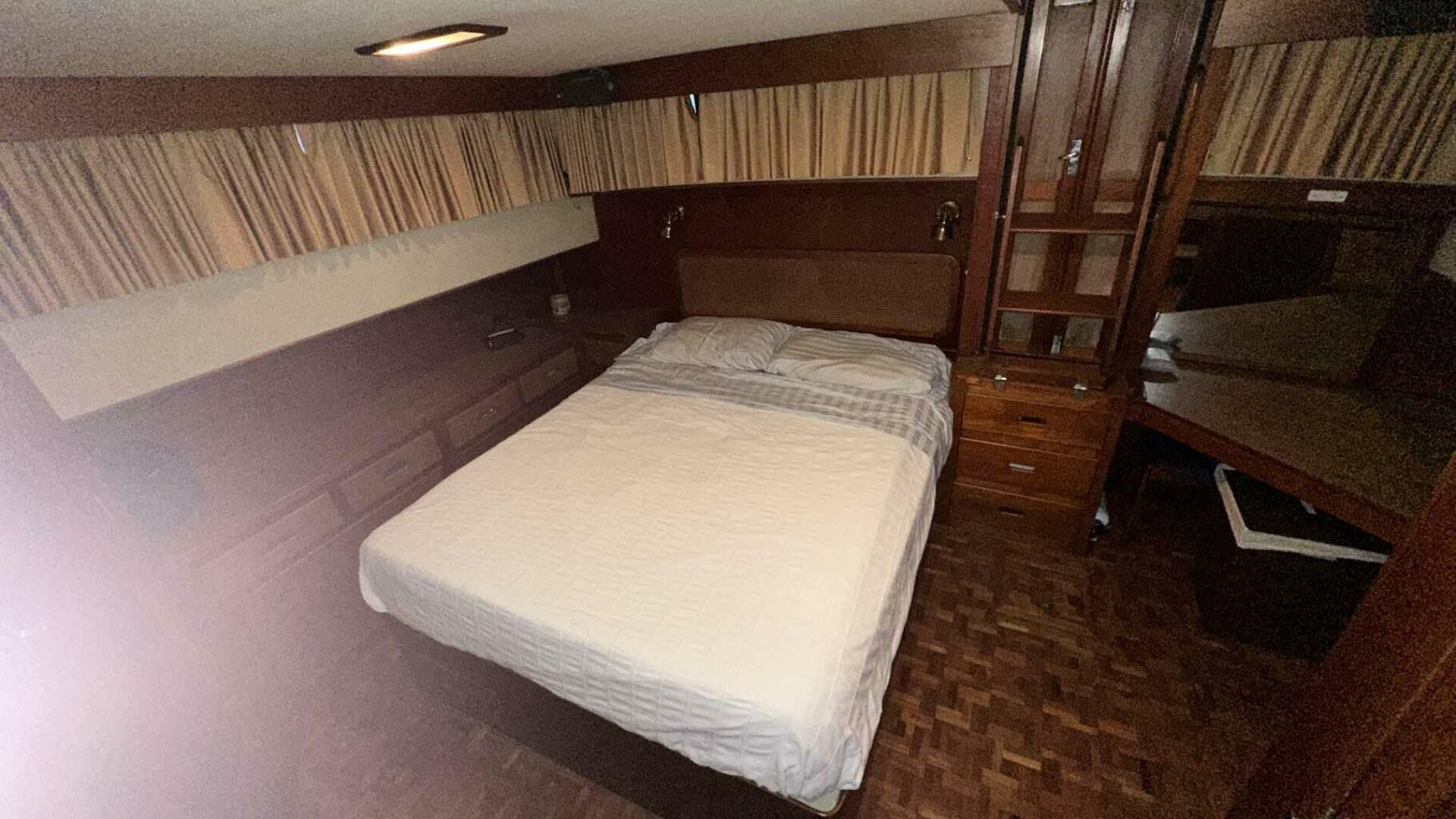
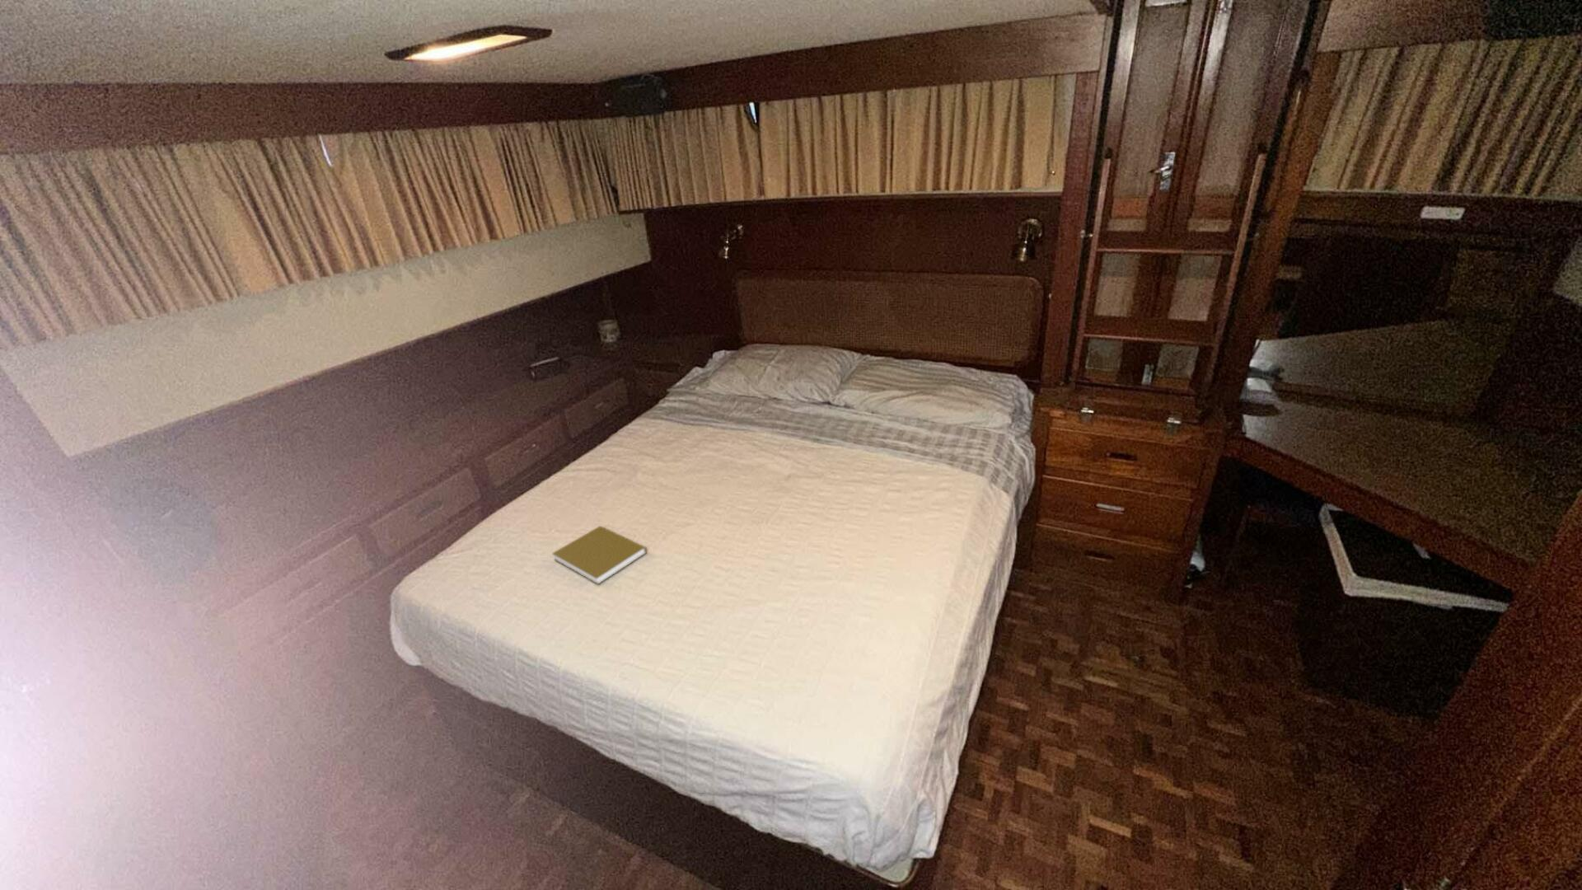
+ book (600, 552)
